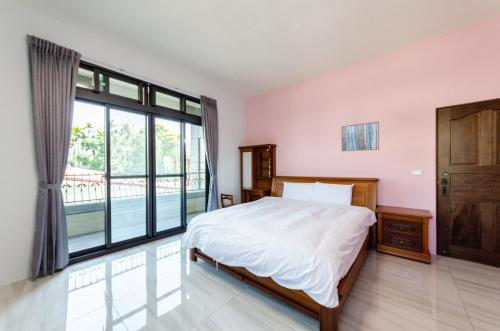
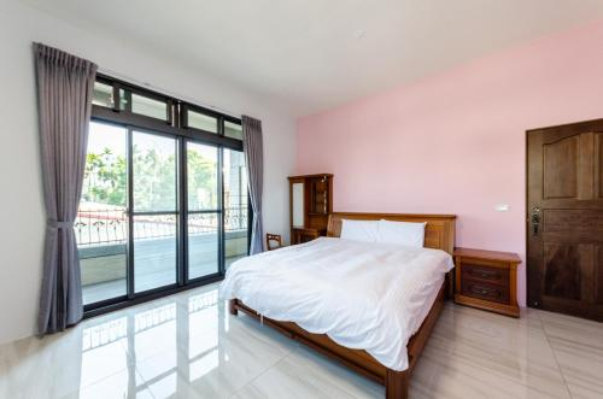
- wall art (359, 137)
